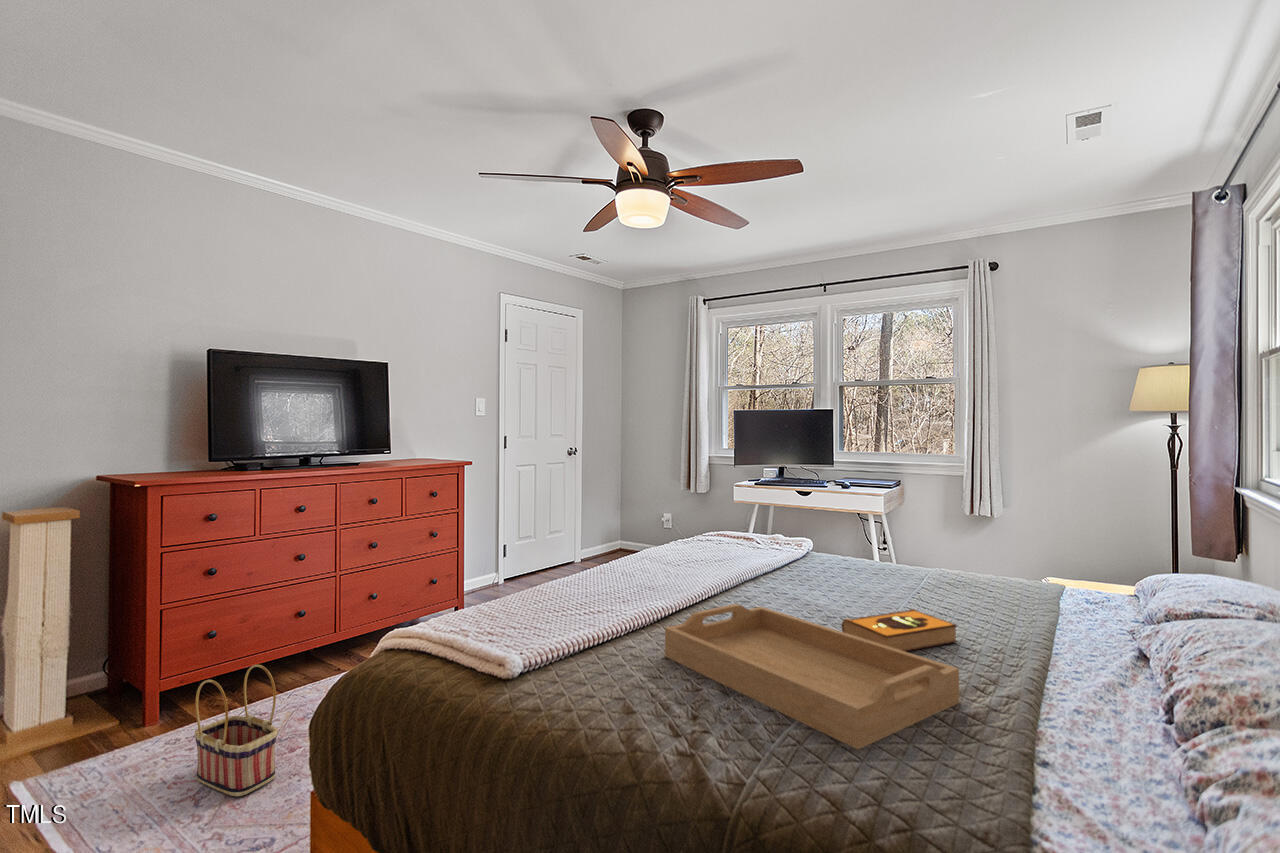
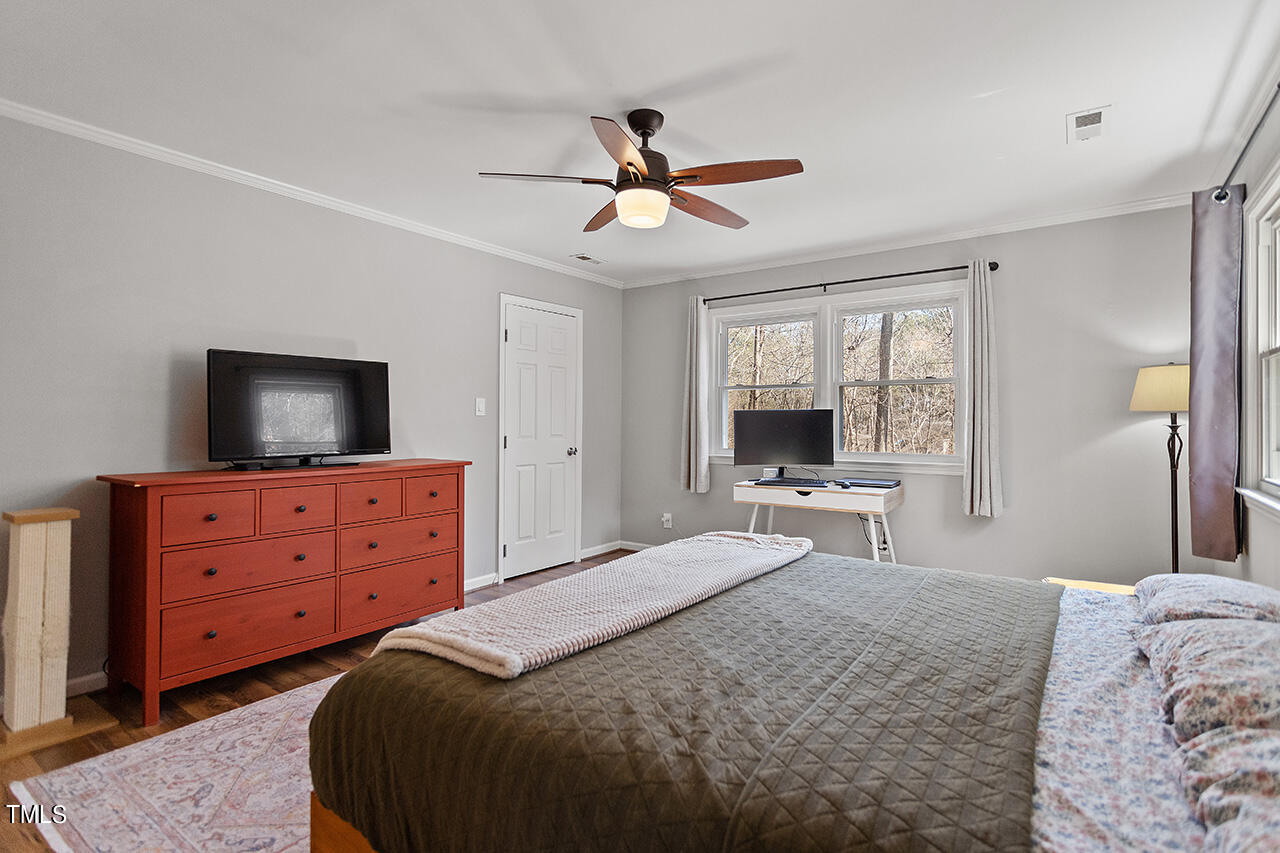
- basket (236, 725)
- serving tray (798, 657)
- hardback book (898, 629)
